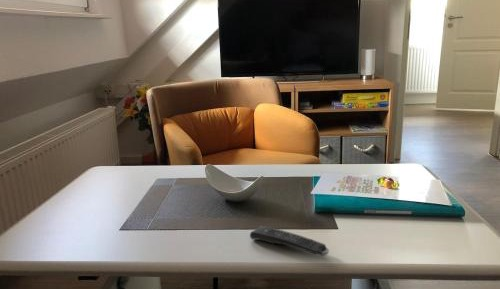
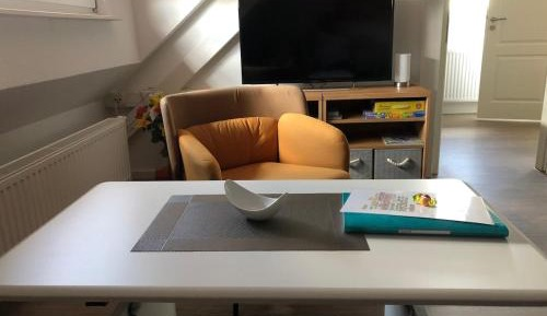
- remote control (289, 240)
